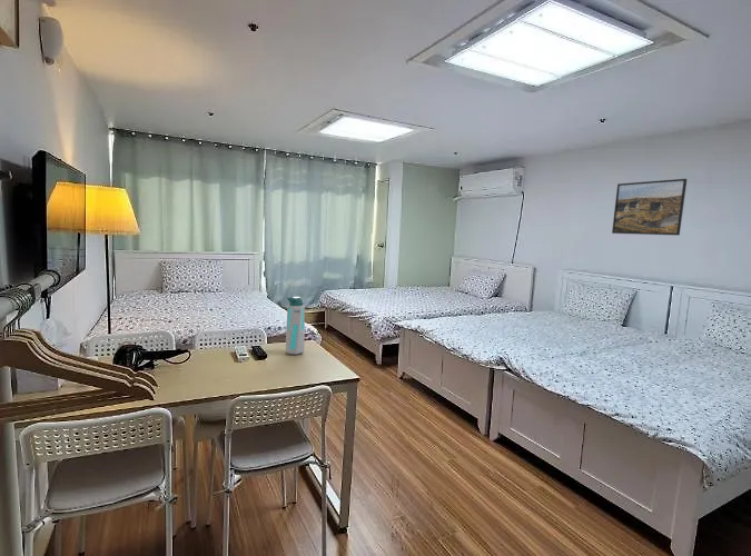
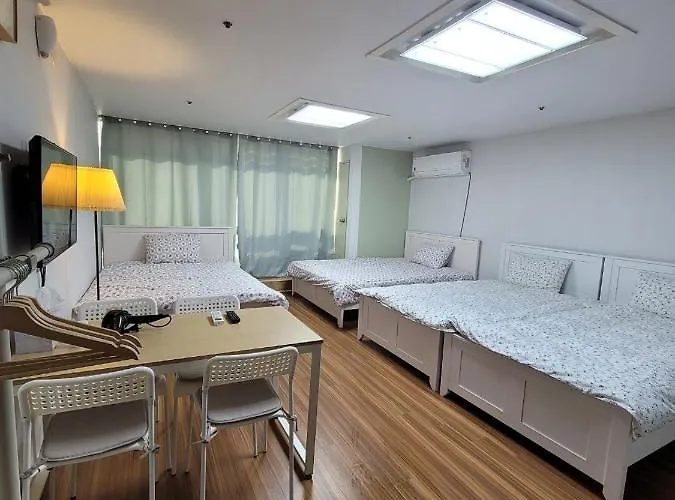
- water bottle (295, 325)
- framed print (646, 208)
